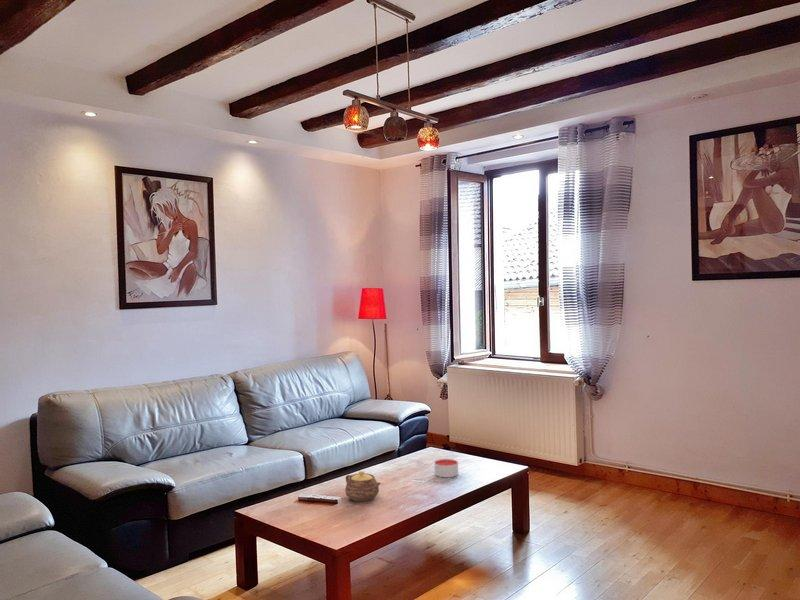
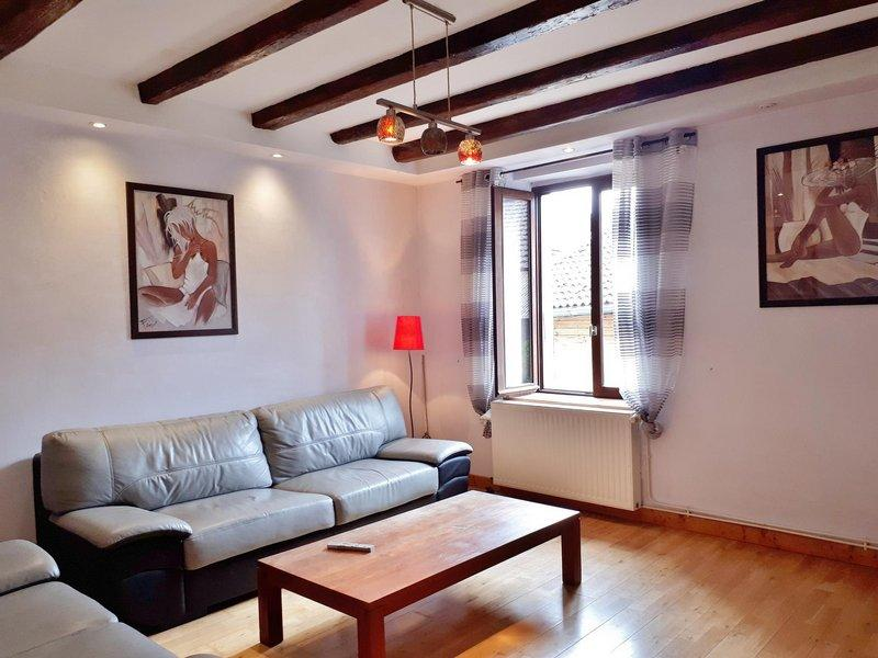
- candle (446, 467)
- teapot (363, 485)
